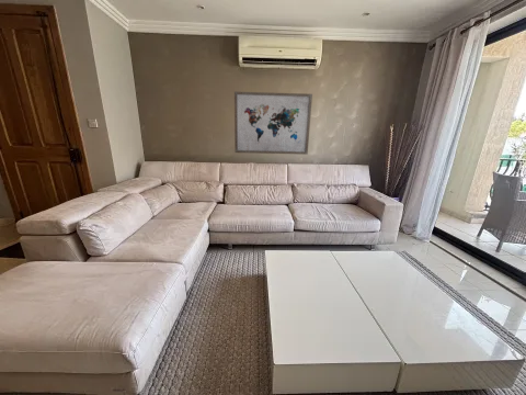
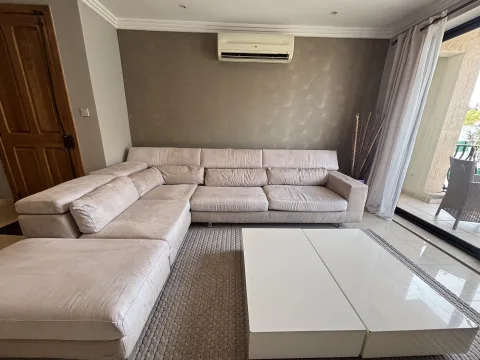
- wall art (272, 124)
